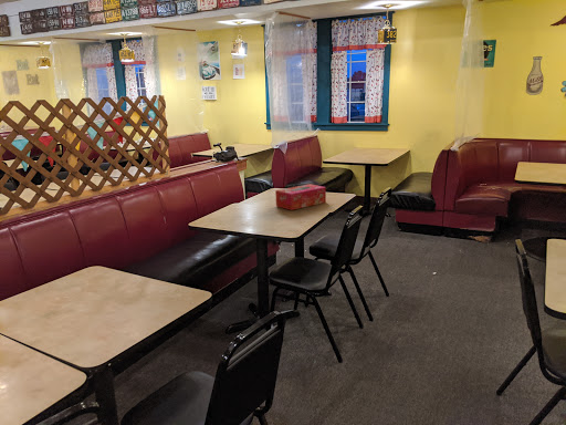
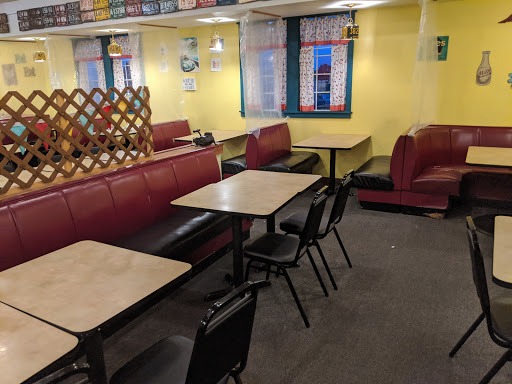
- tissue box (301, 196)
